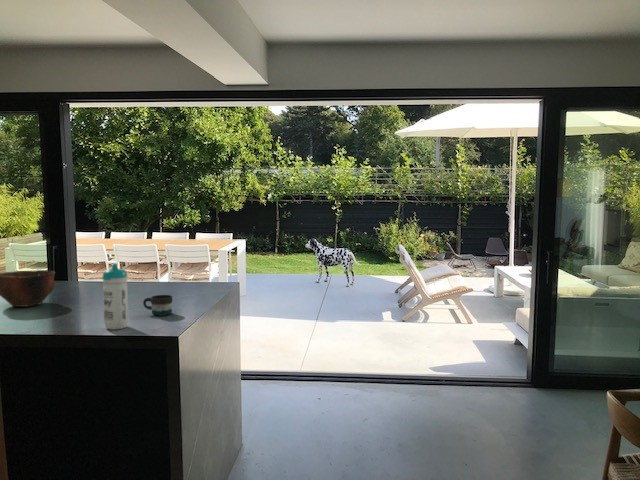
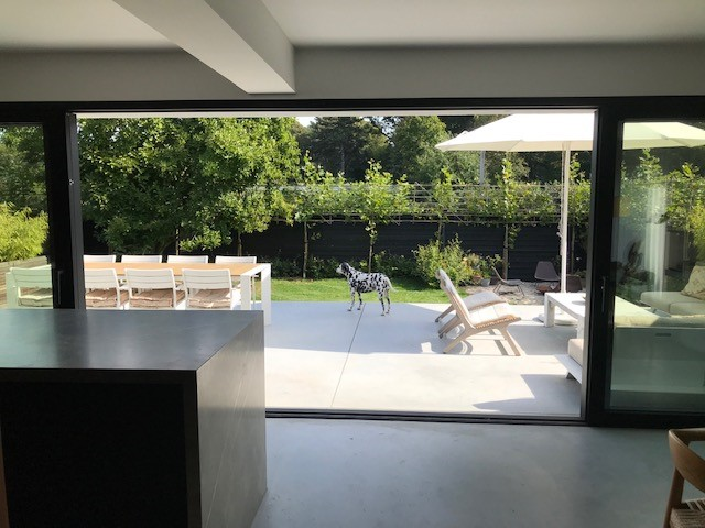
- mug (159, 305)
- water bottle (115, 295)
- bowl (25, 288)
